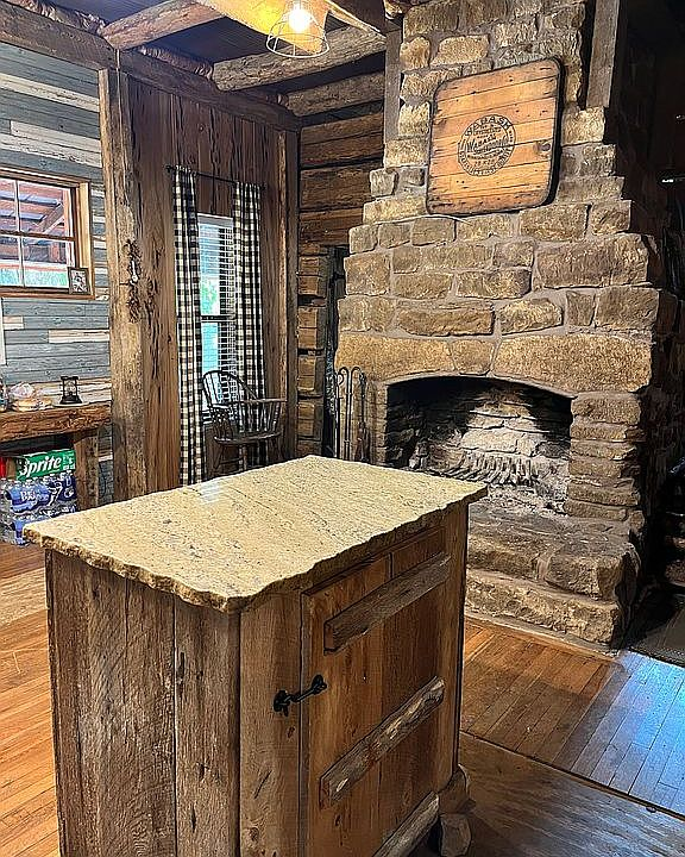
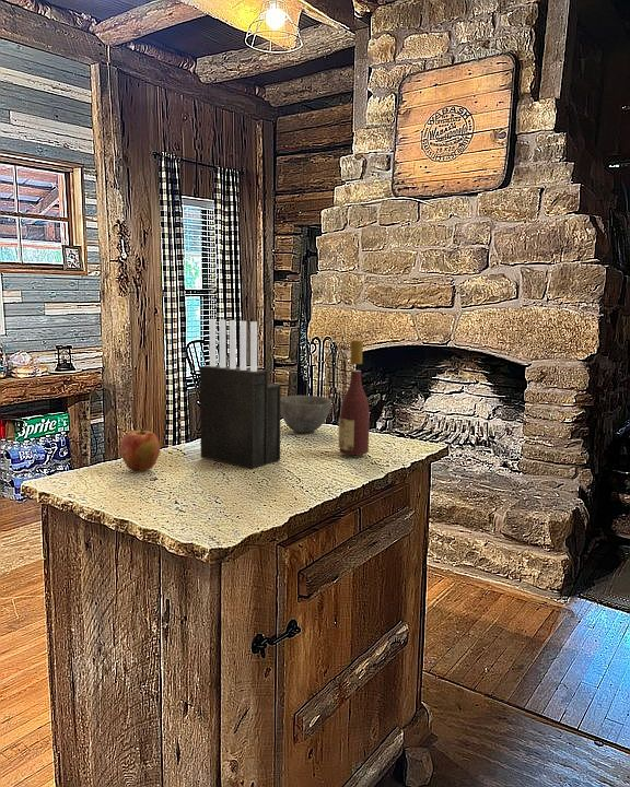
+ wine bottle (354, 398)
+ knife block (243, 389)
+ apple (139, 448)
+ bowl (304, 414)
